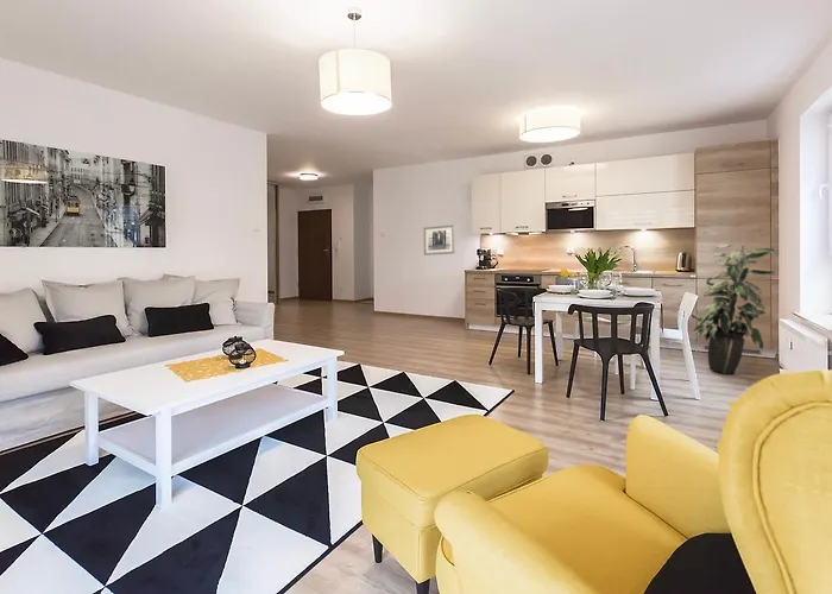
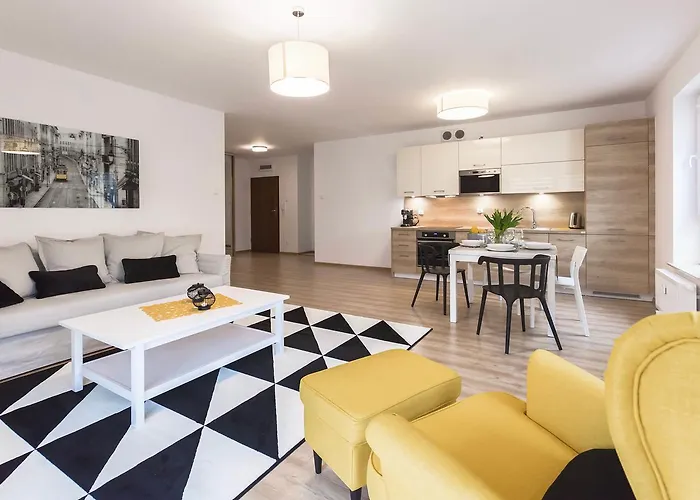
- indoor plant (731, 308)
- wall art (439, 240)
